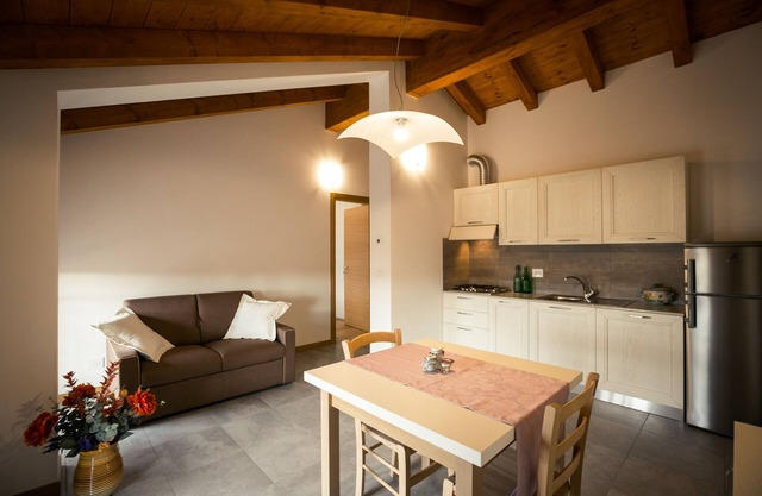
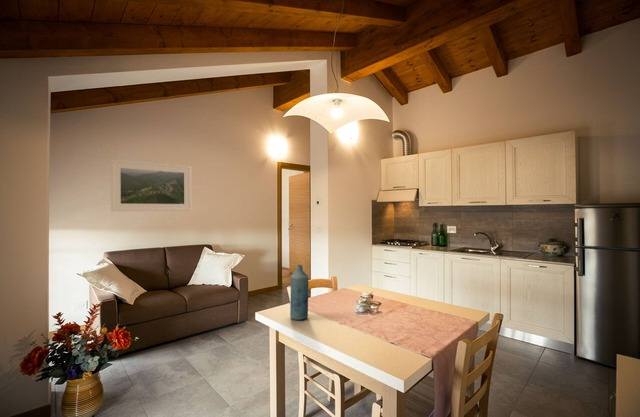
+ bottle (299, 291)
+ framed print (154, 187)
